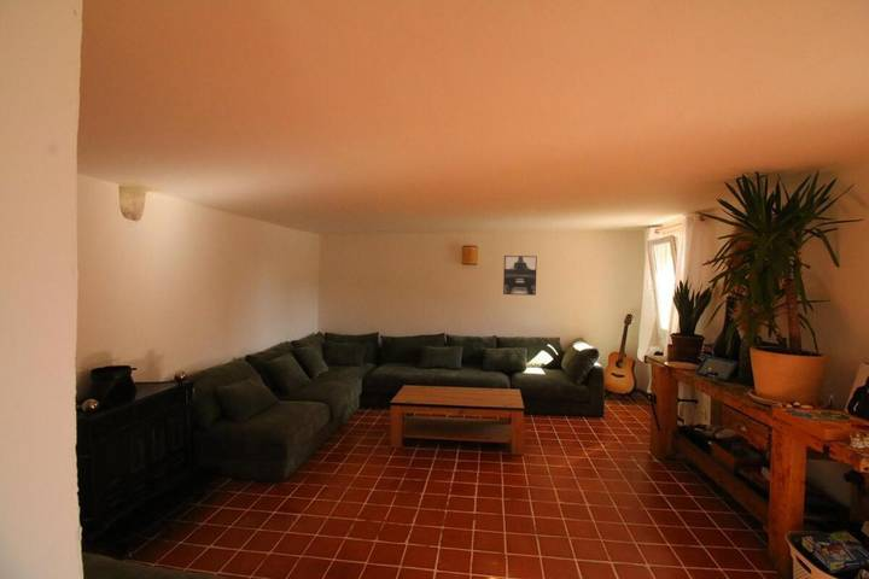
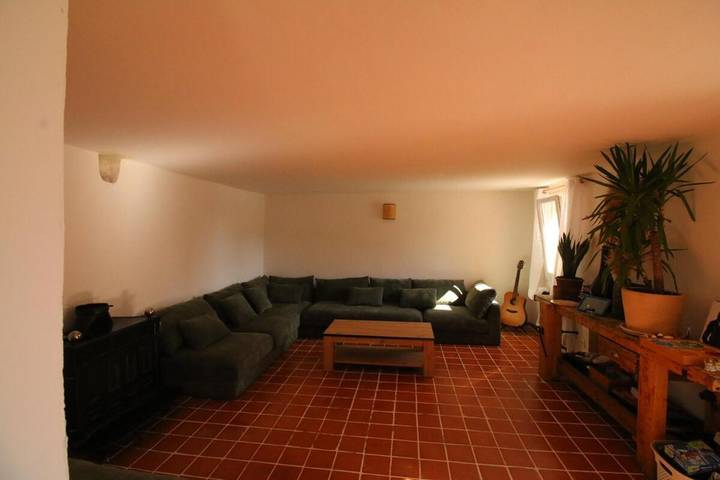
- wall art (519, 275)
